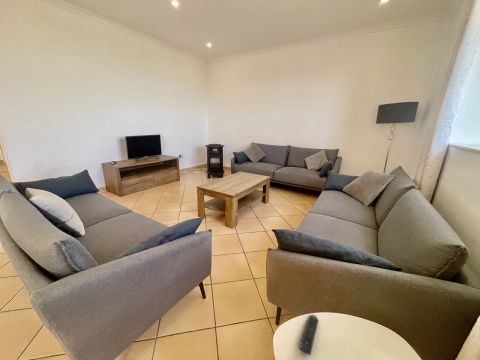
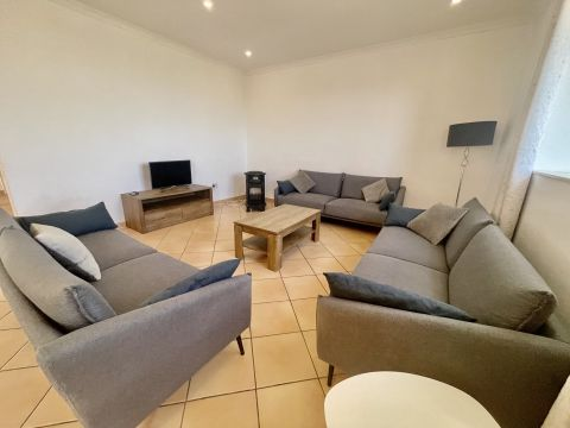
- remote control (309, 331)
